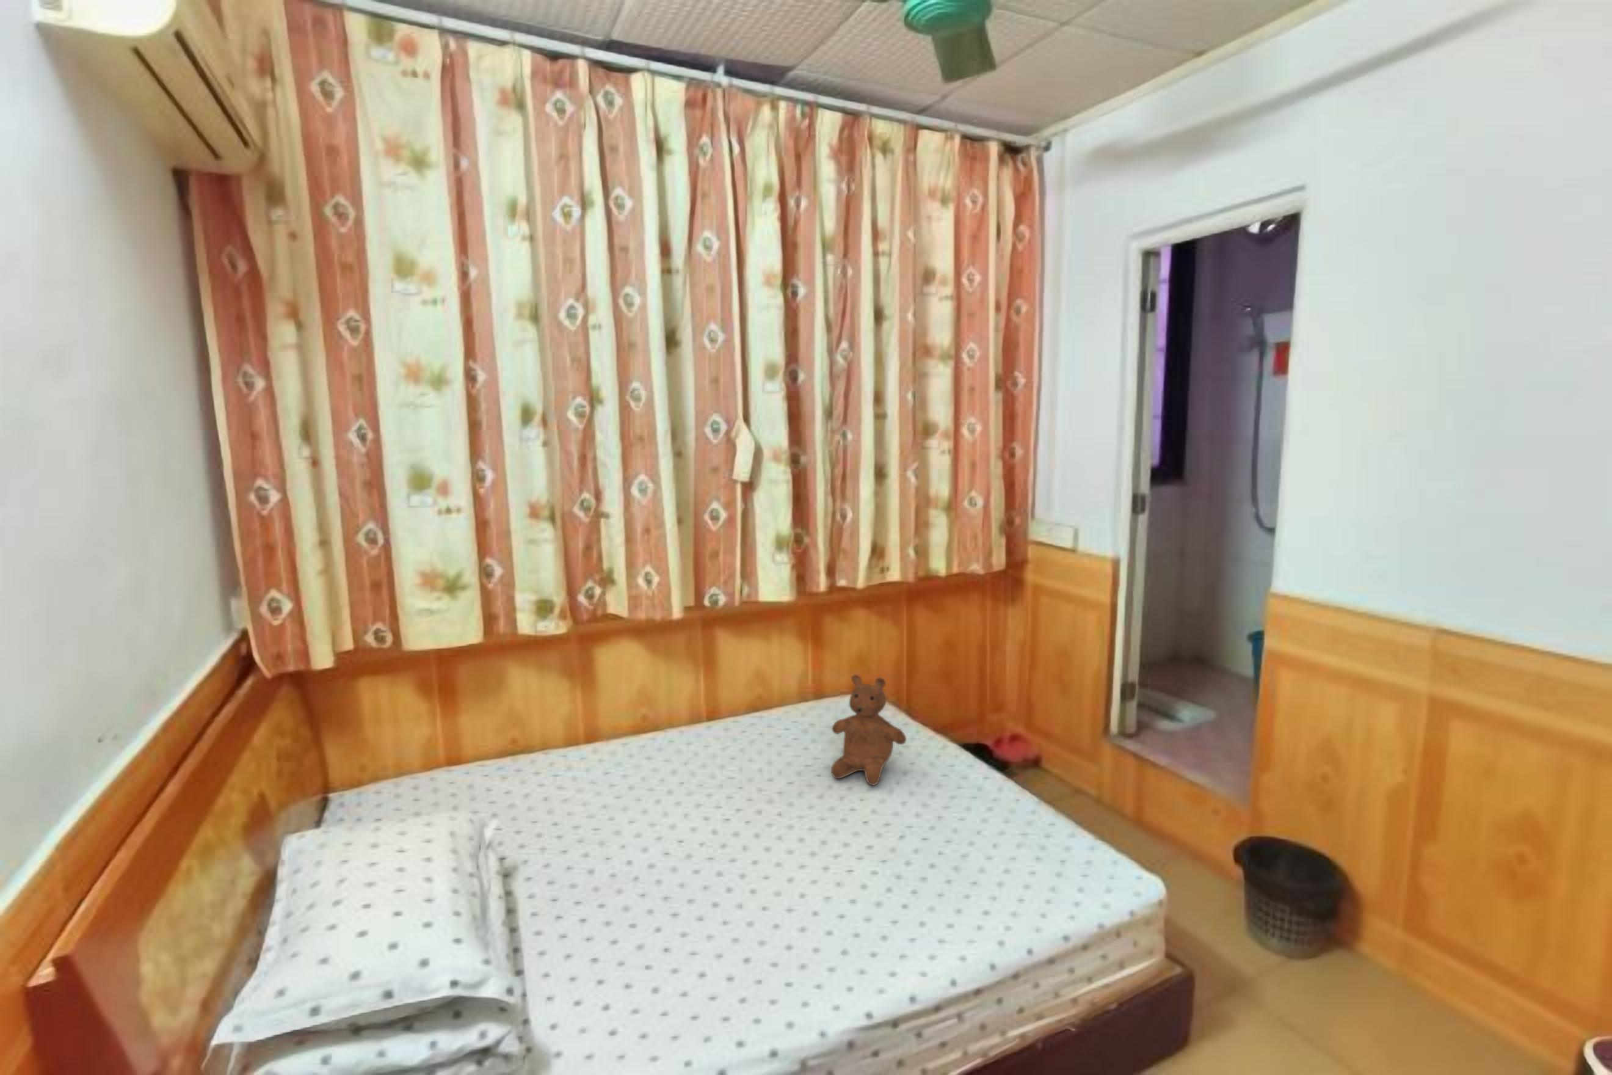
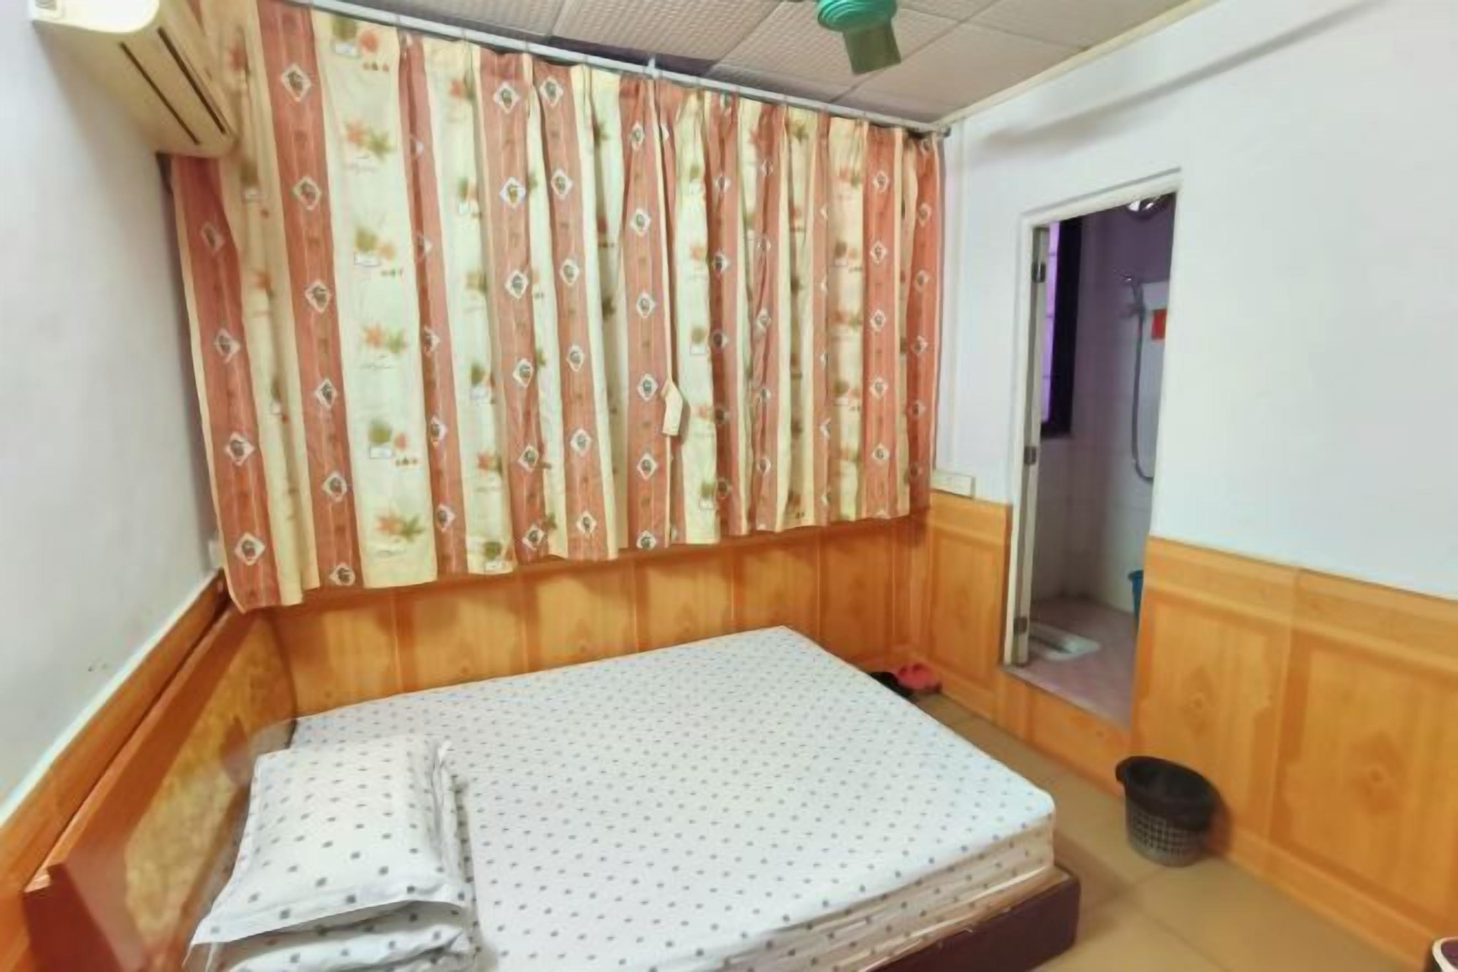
- teddy bear (864, 726)
